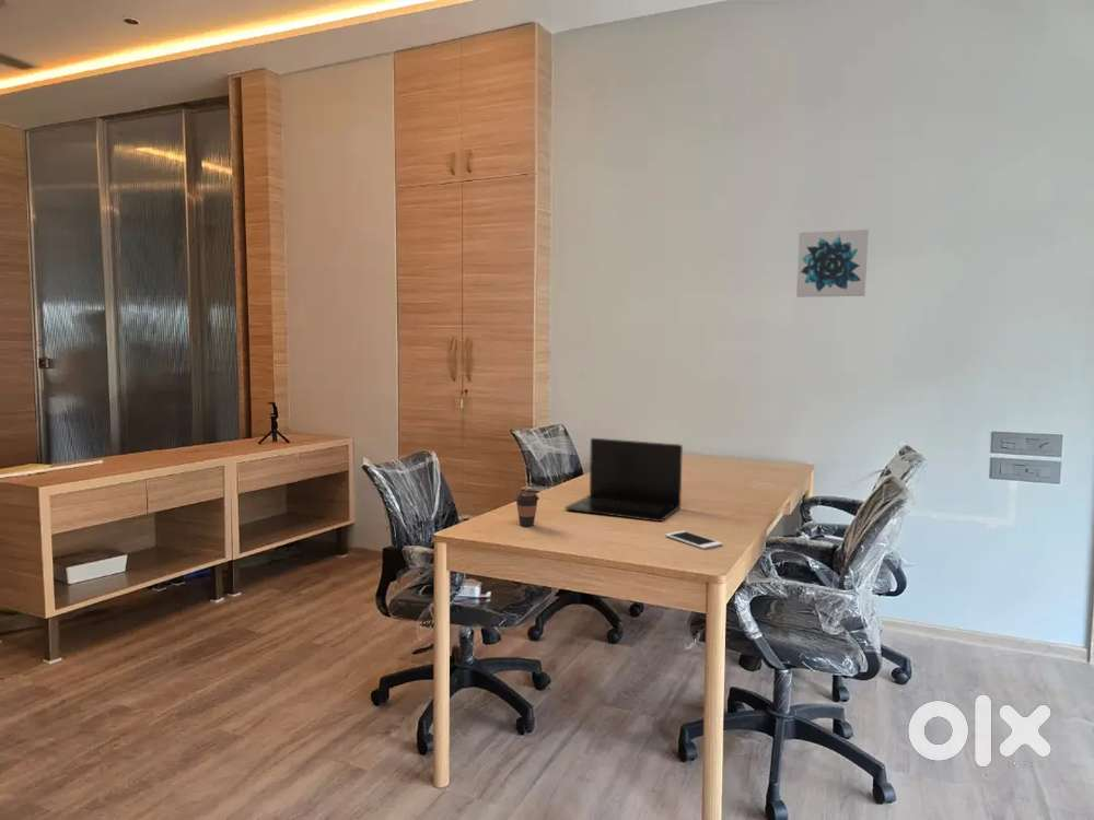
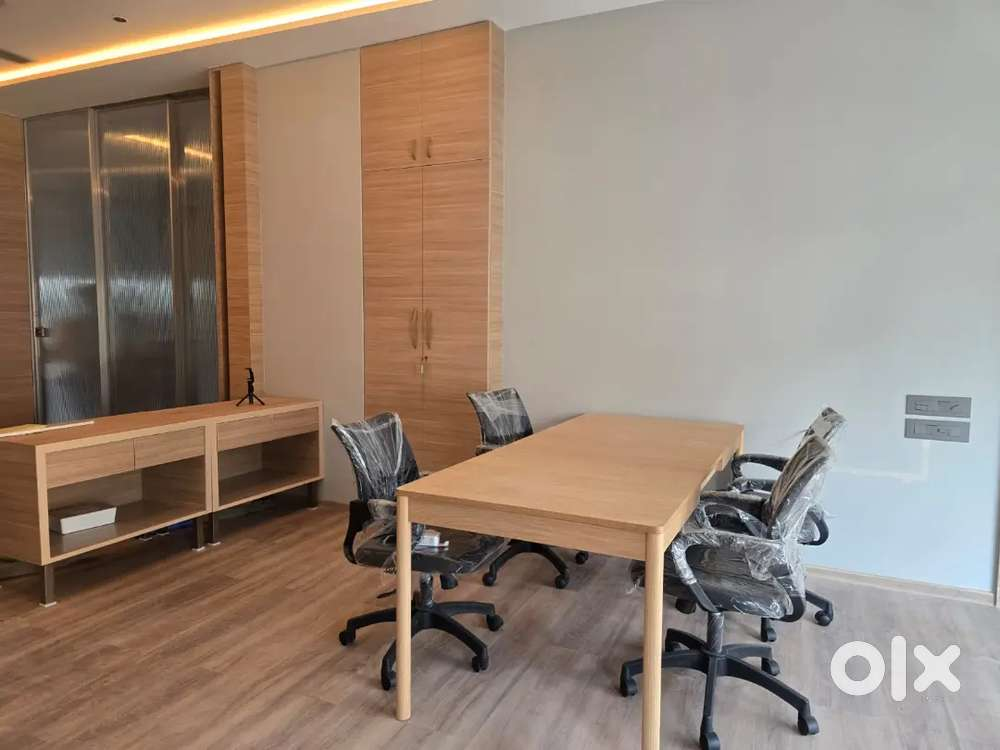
- coffee cup (526, 508)
- cell phone (693, 539)
- wall art (831, 263)
- laptop (624, 477)
